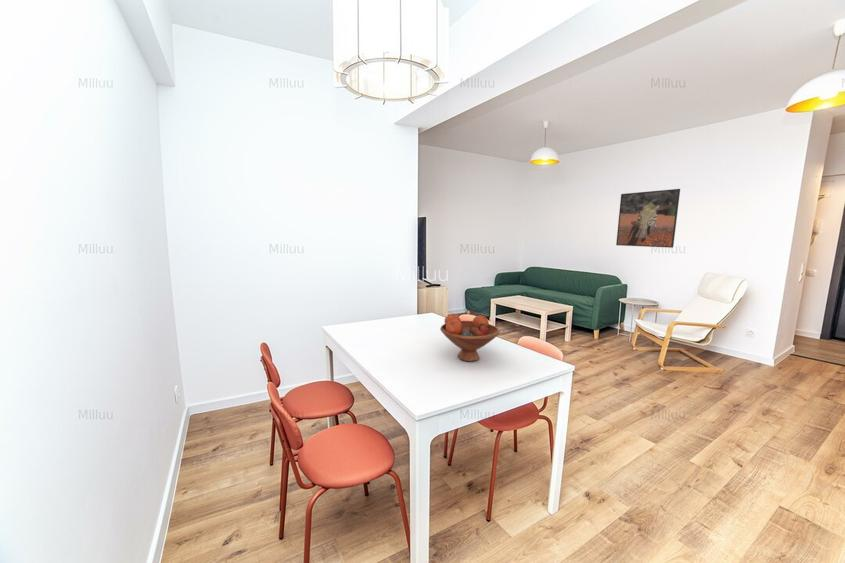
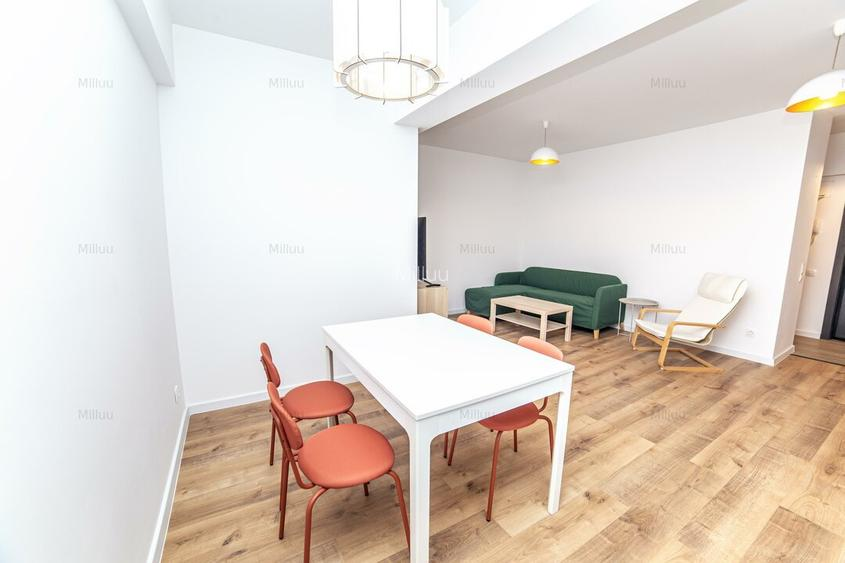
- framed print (645, 219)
- fruit bowl (469, 337)
